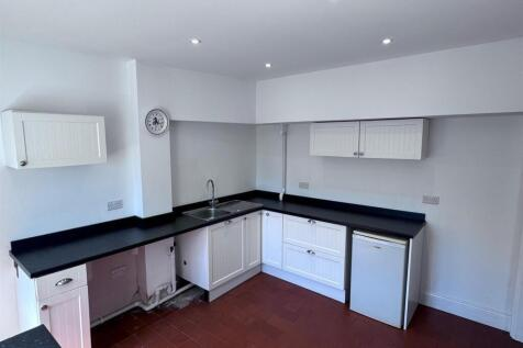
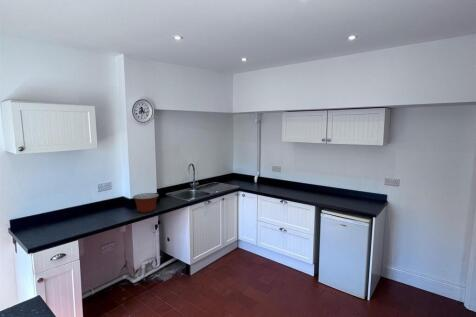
+ mixing bowl (146, 203)
